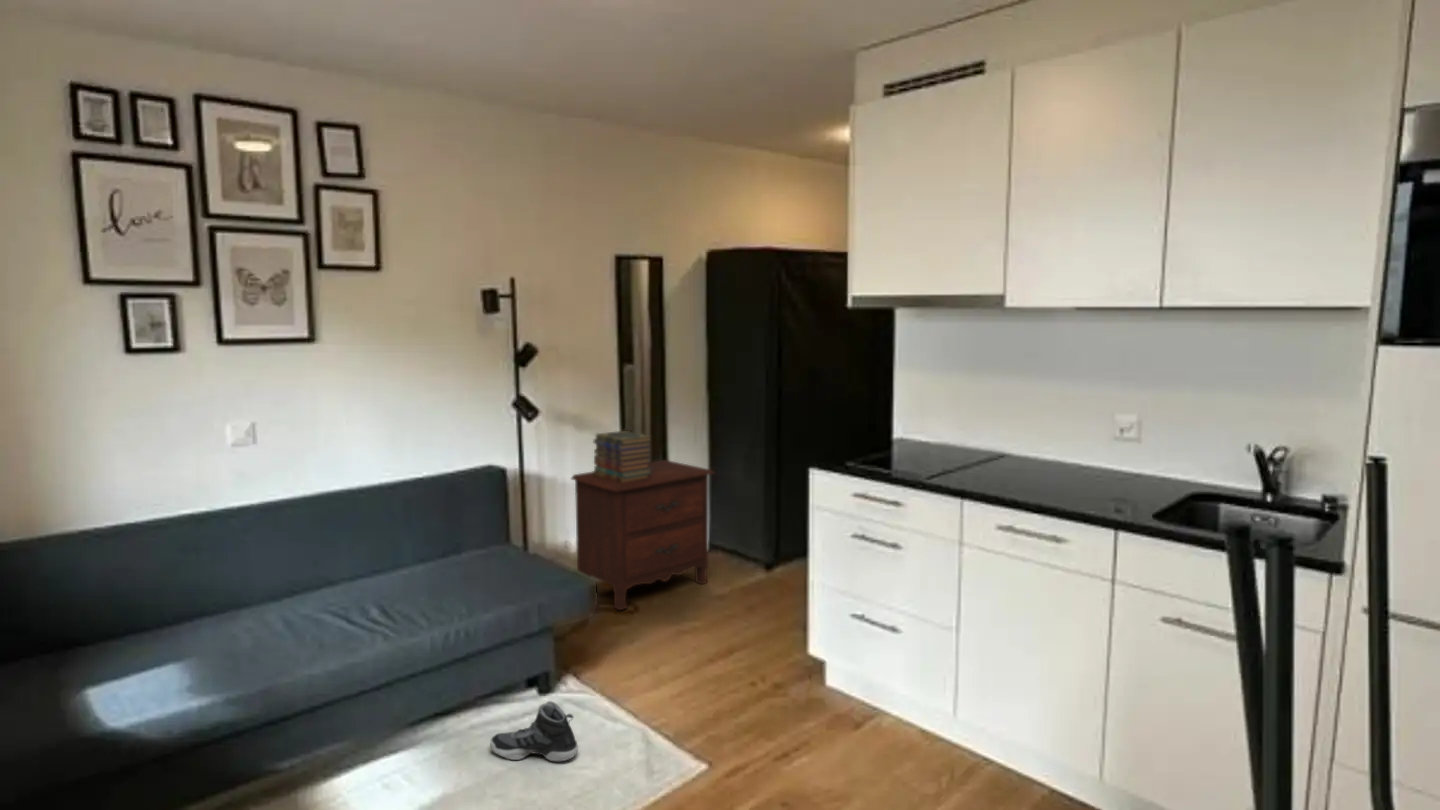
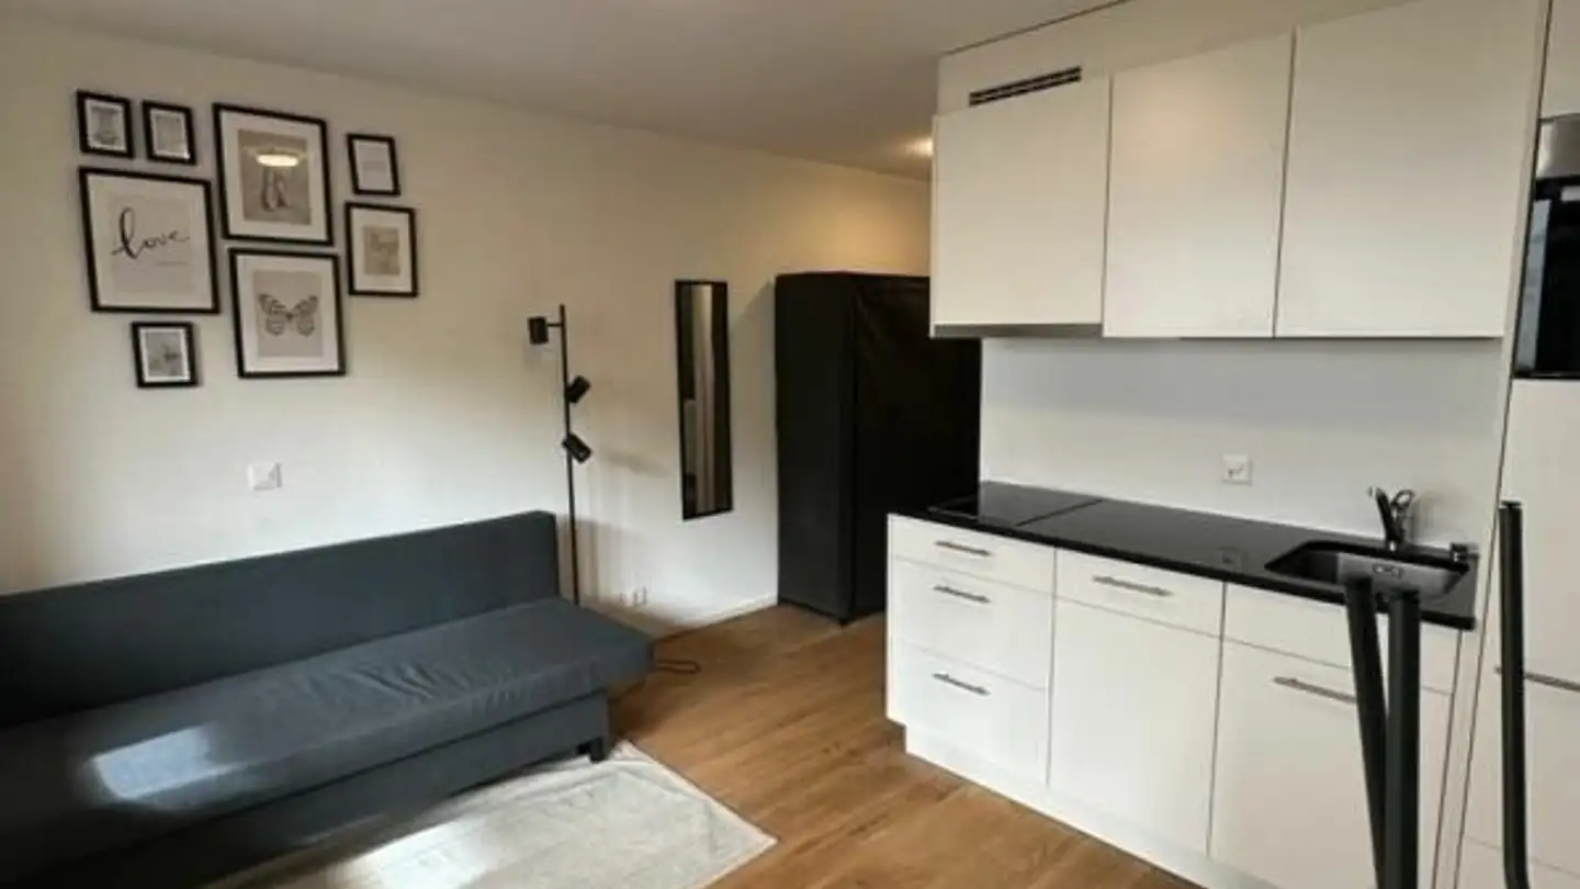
- nightstand (644, 530)
- sneaker (533, 728)
- book stack (622, 455)
